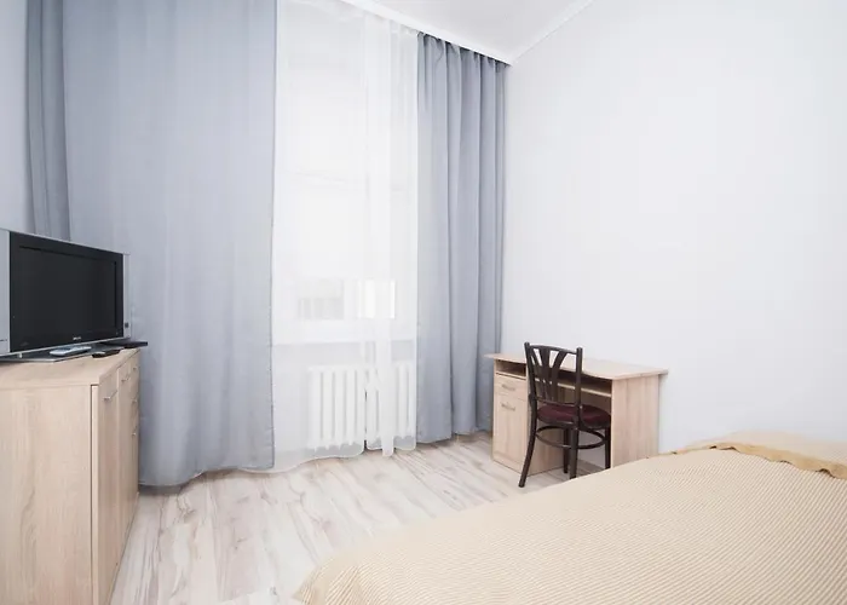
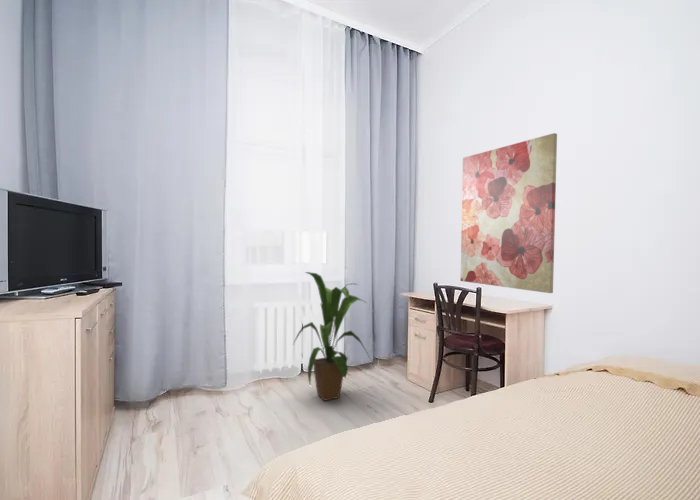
+ house plant (337, 331)
+ wall art (502, 217)
